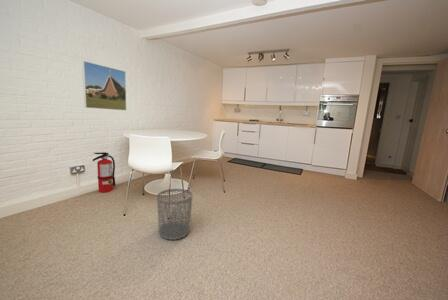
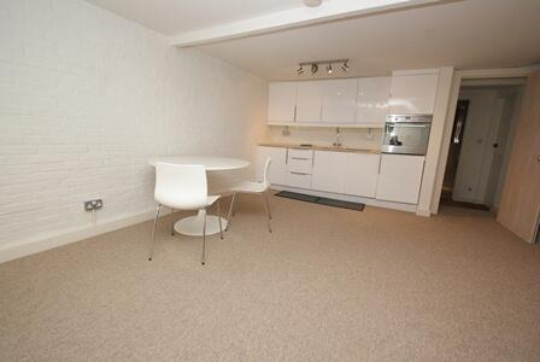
- waste bin (174, 213)
- fire extinguisher (106, 171)
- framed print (106, 88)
